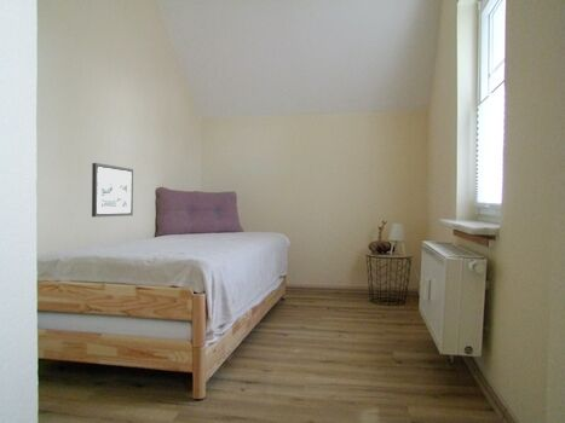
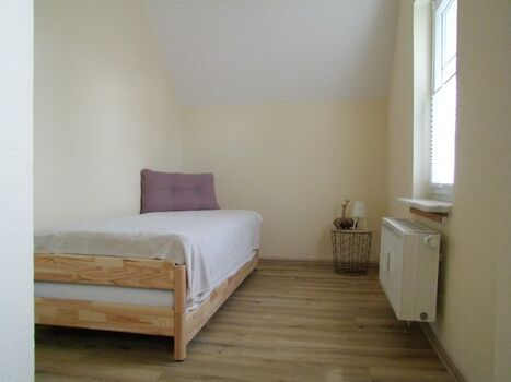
- picture frame (114, 191)
